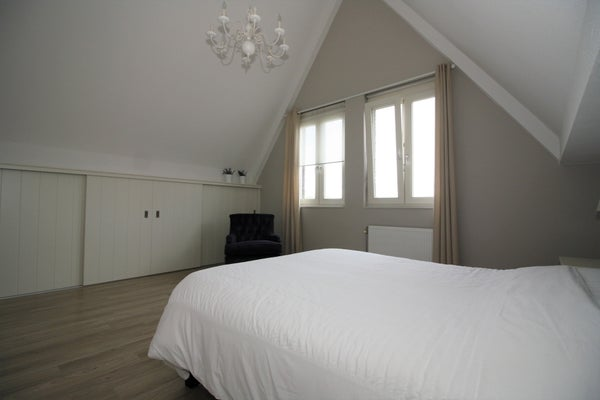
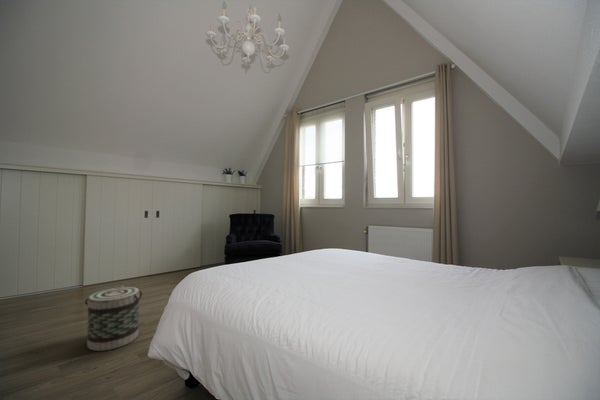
+ basket (114, 314)
